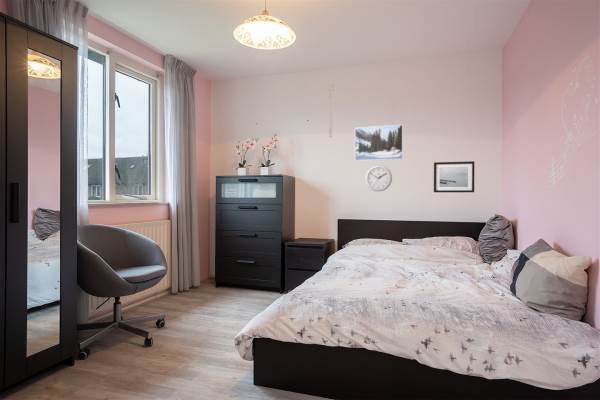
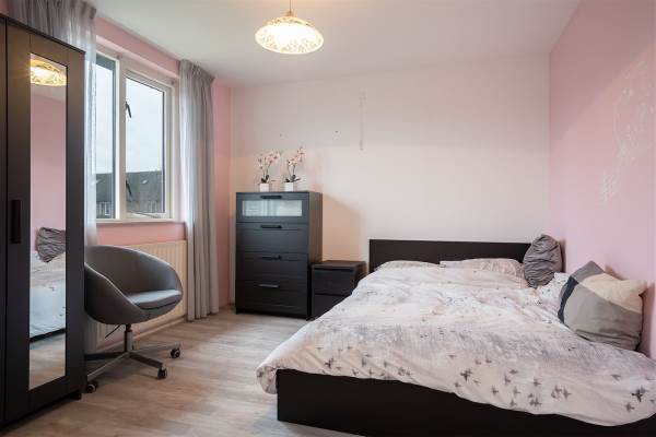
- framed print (378, 143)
- wall clock (378, 178)
- wall art (453, 177)
